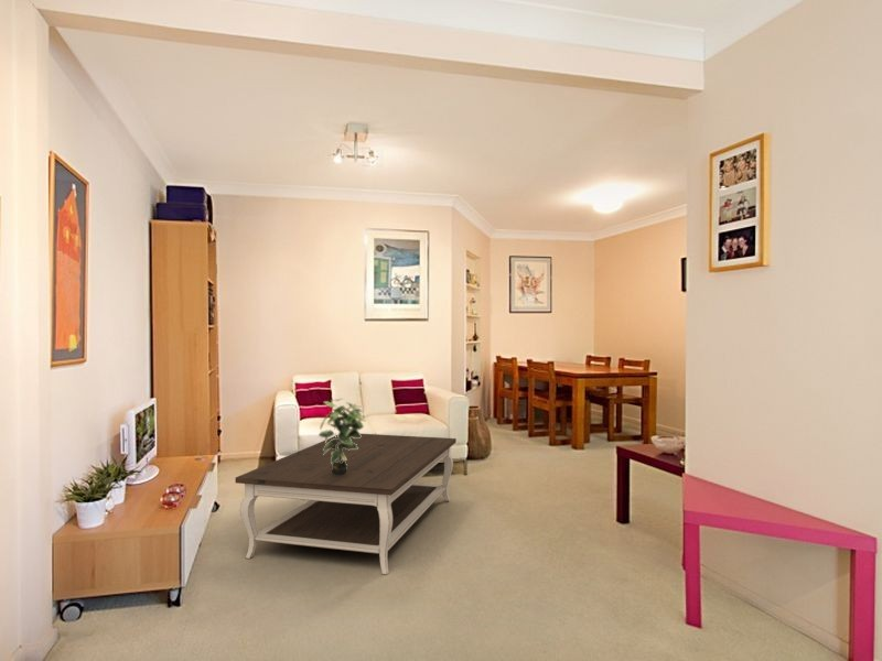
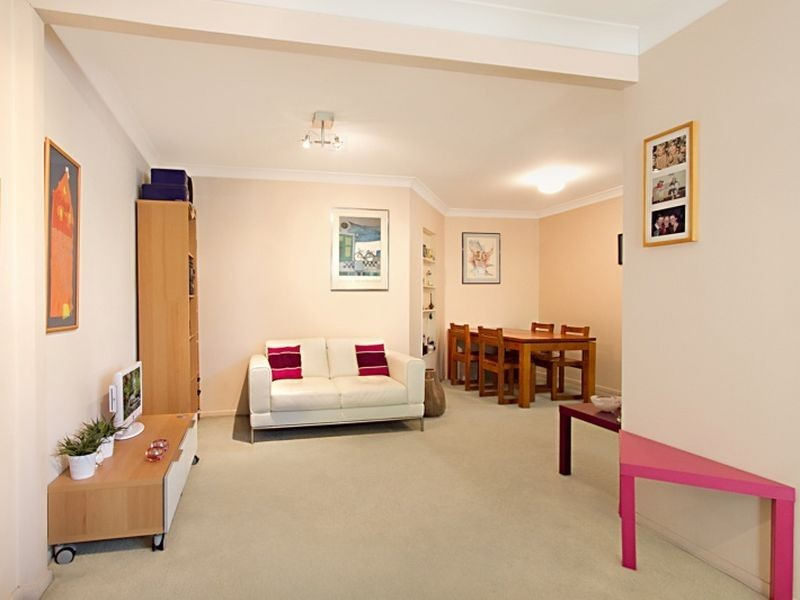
- potted plant (342, 436)
- coffee table (362, 489)
